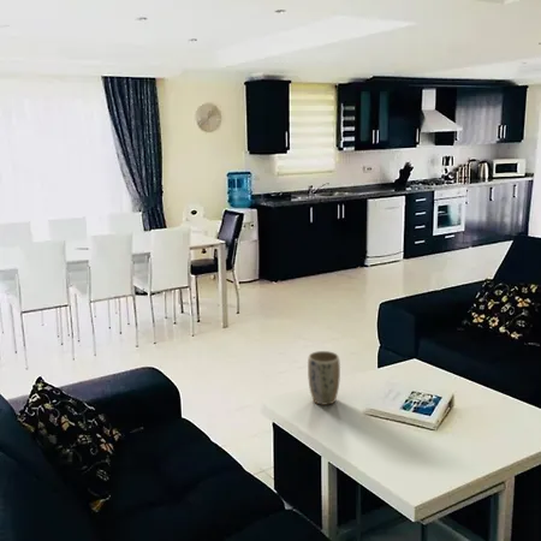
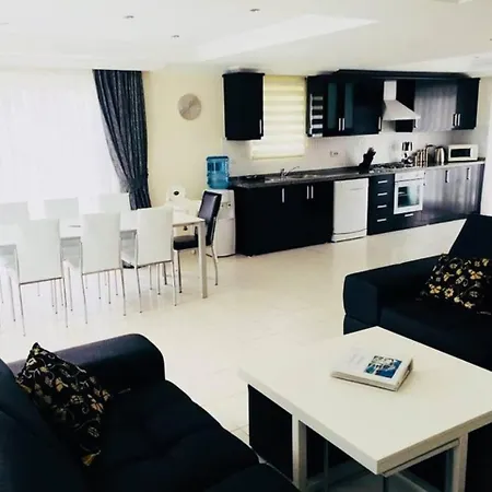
- plant pot (323, 377)
